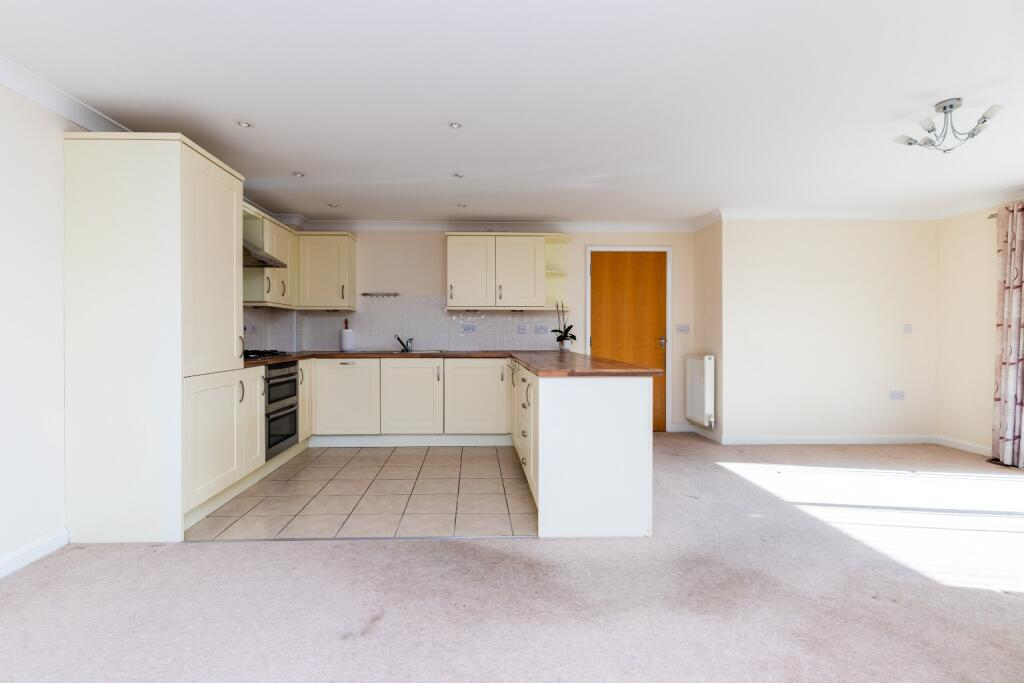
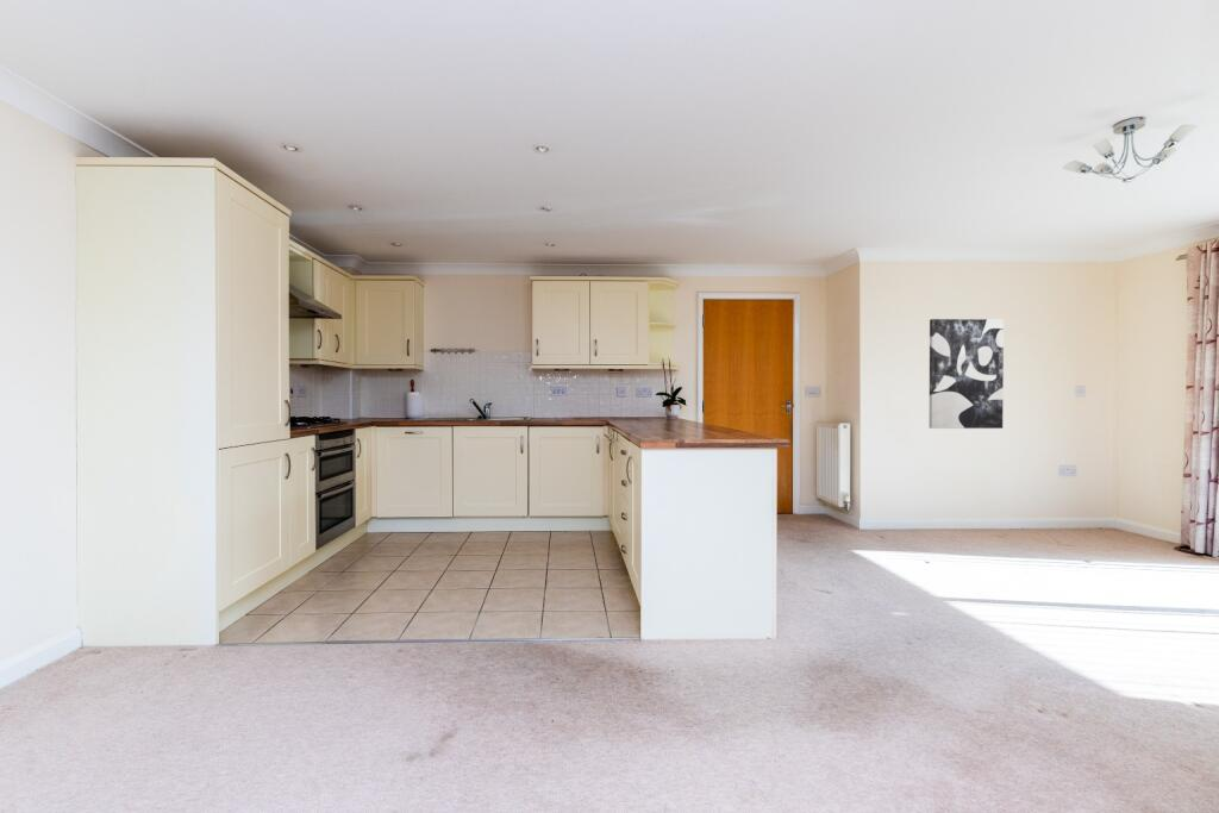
+ wall art (965, 374)
